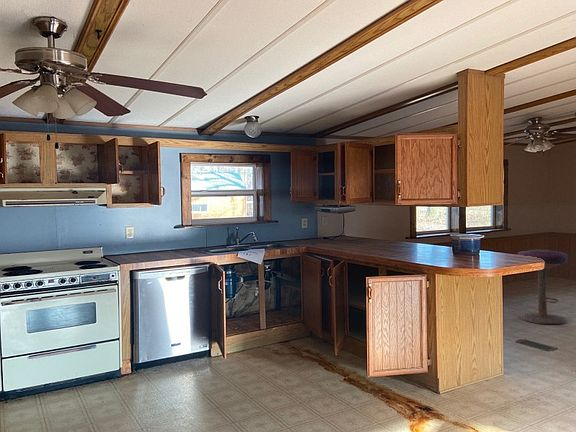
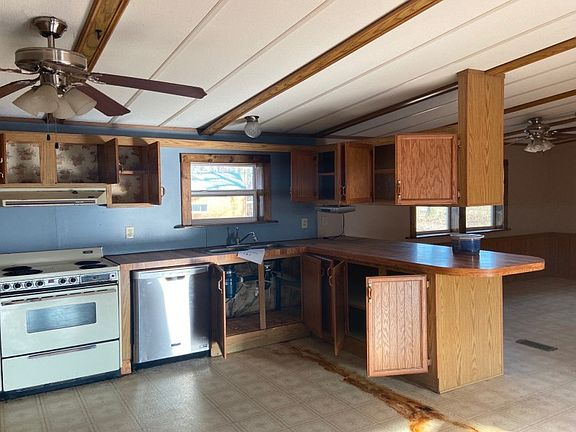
- stool (542, 284)
